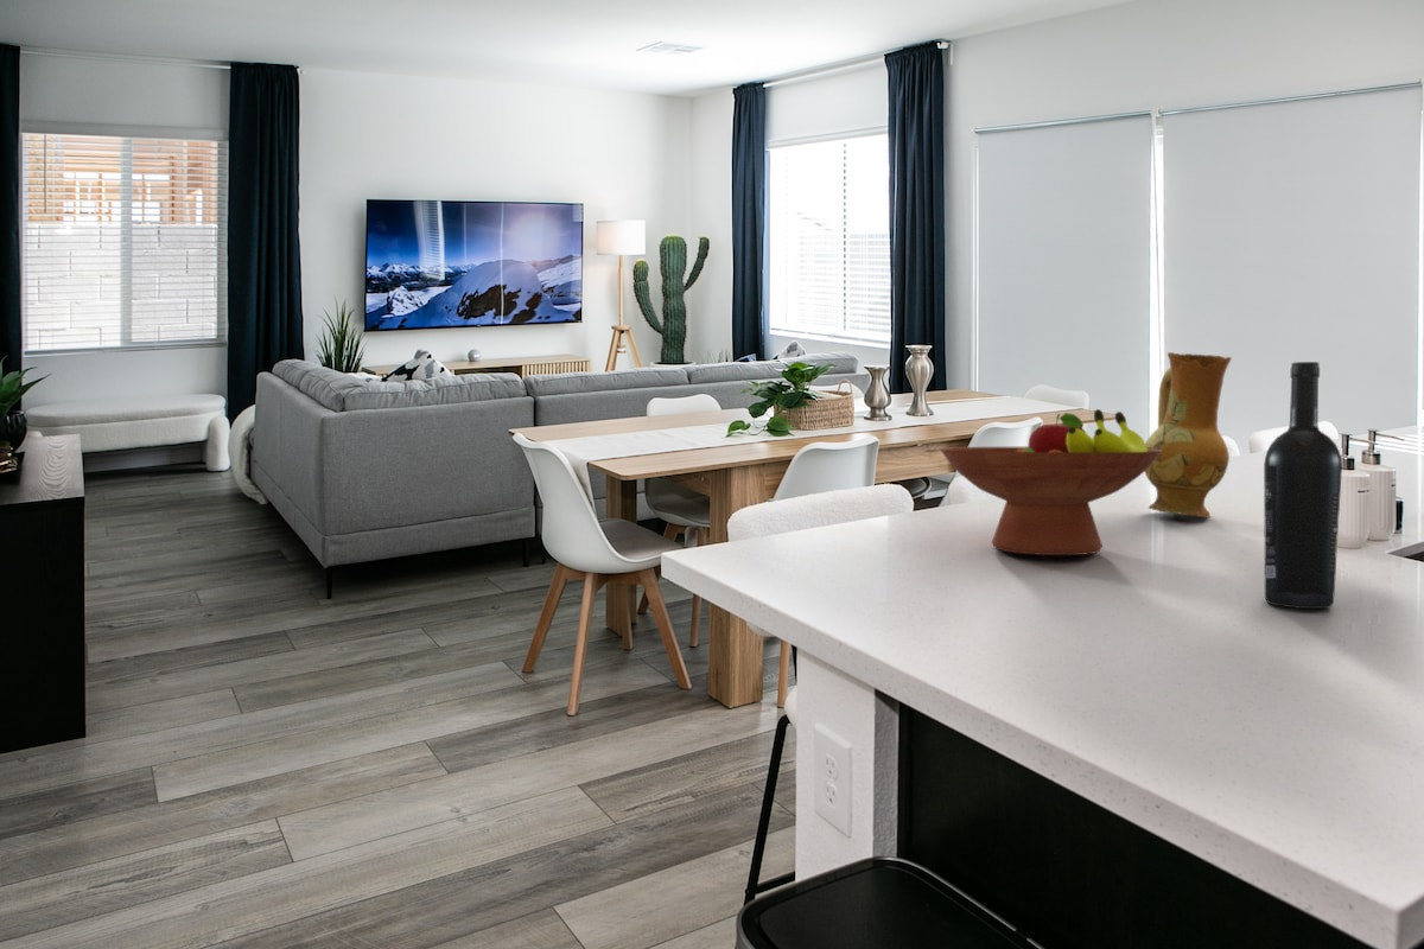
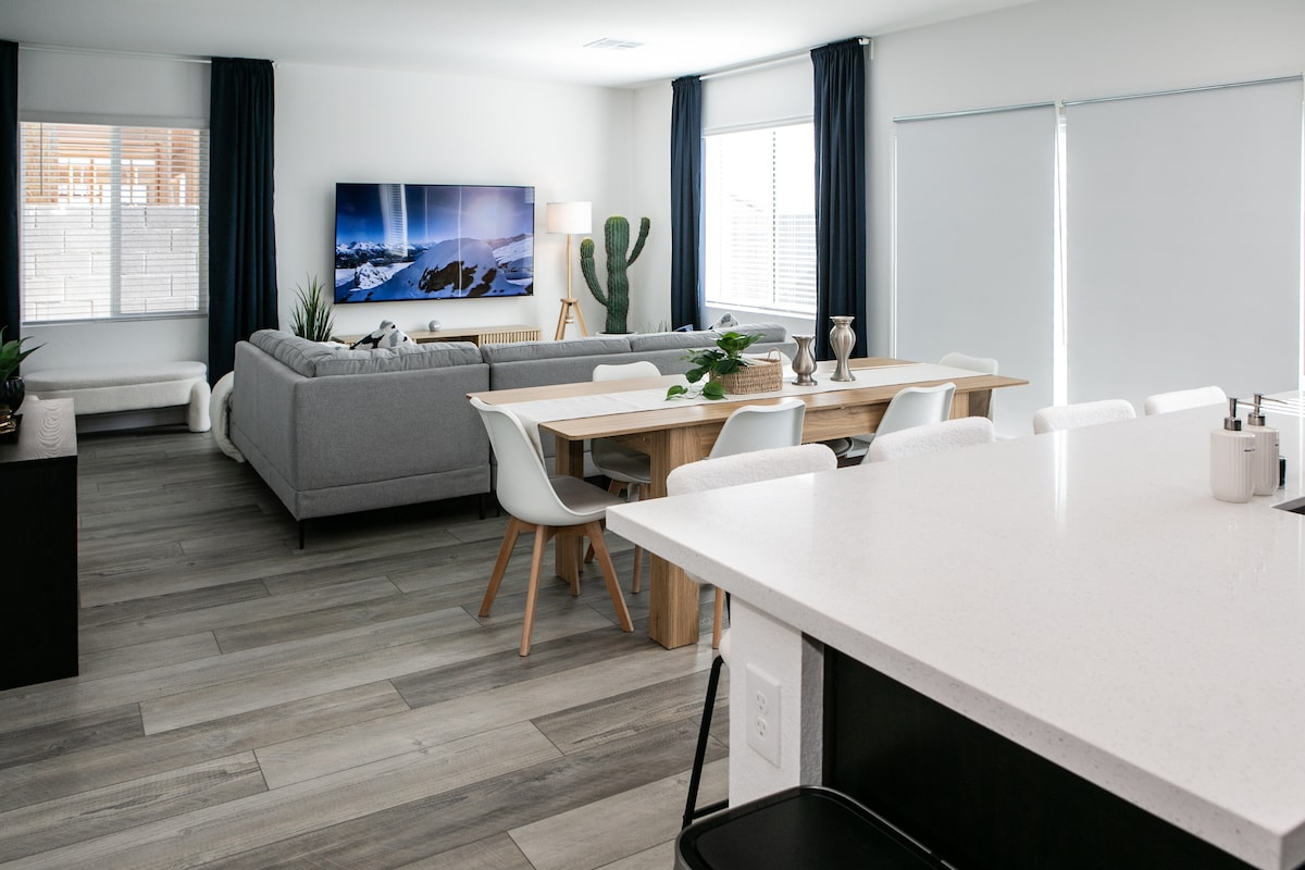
- wine bottle (1302, 483)
- fruit bowl (1047, 479)
- ceramic jug (1180, 434)
